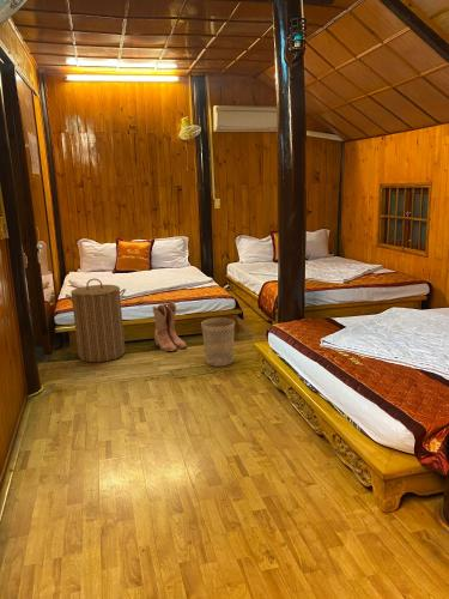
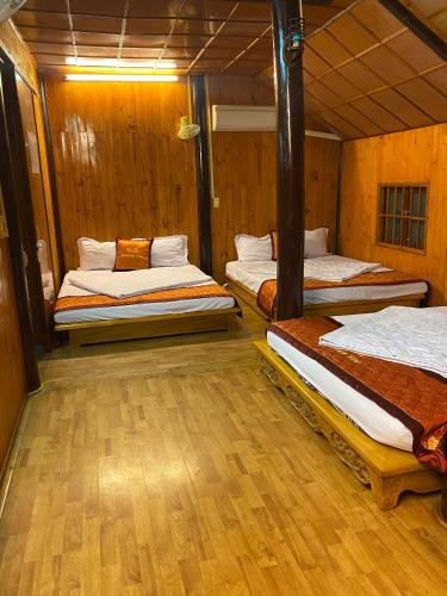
- boots (169, 325)
- laundry hamper (98, 316)
- wastebasket (218, 341)
